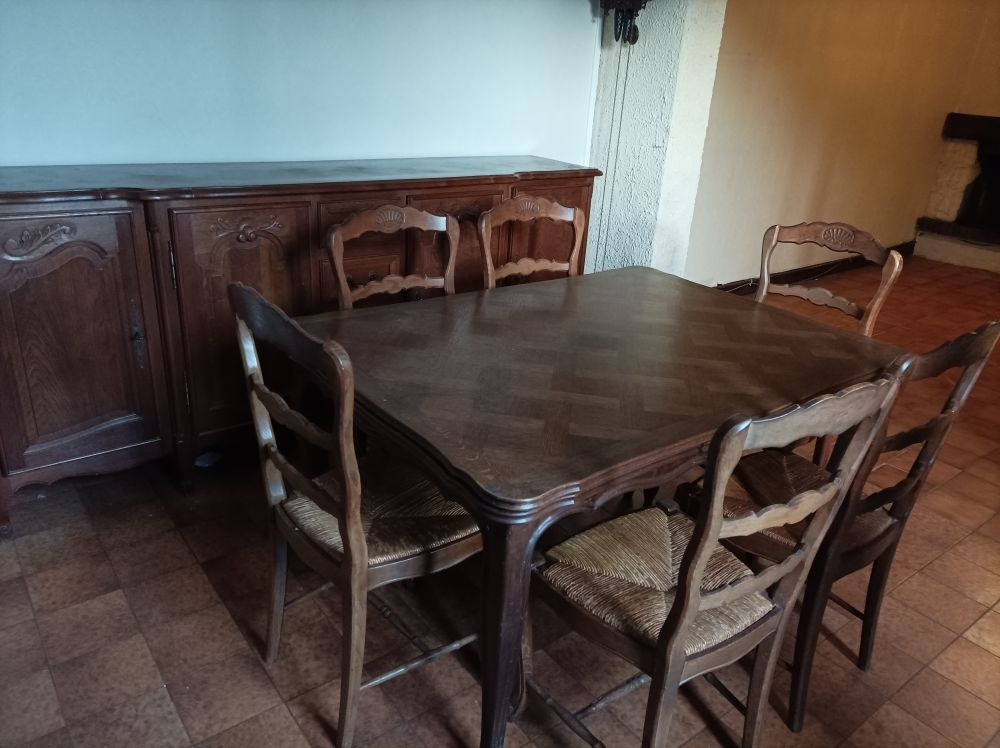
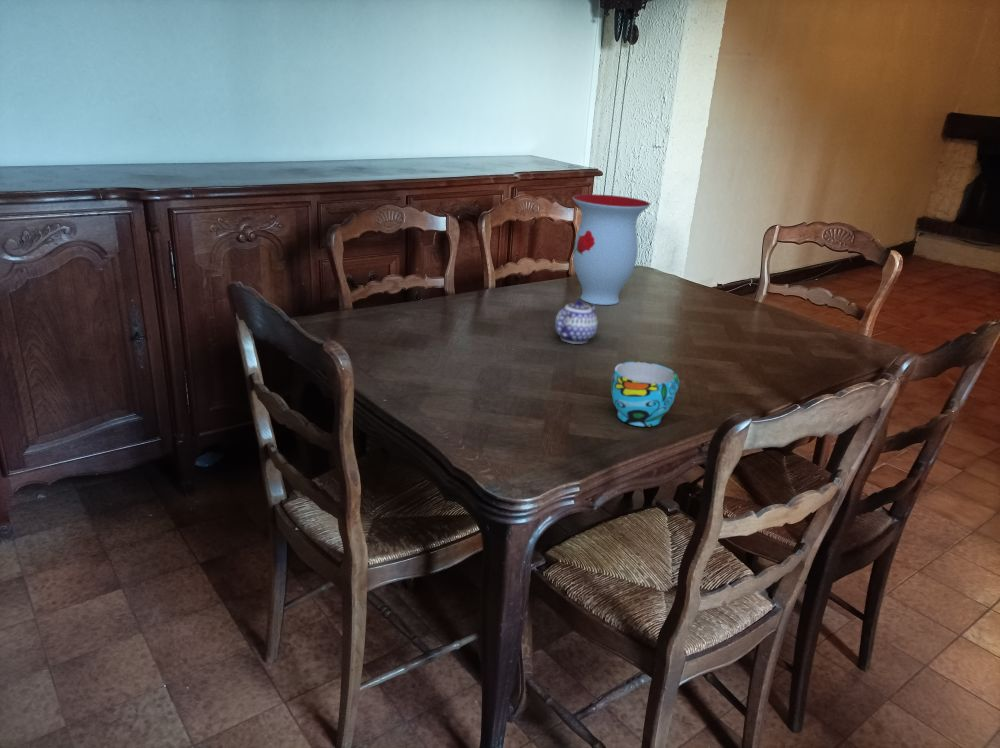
+ cup (643, 394)
+ vase (605, 251)
+ teapot (576, 319)
